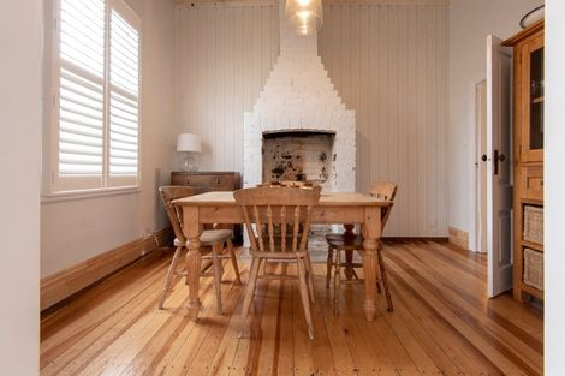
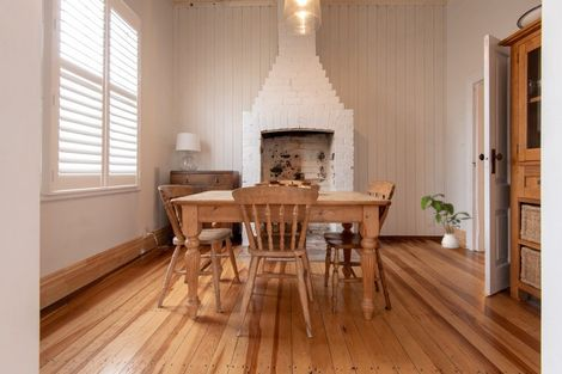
+ house plant (441, 221)
